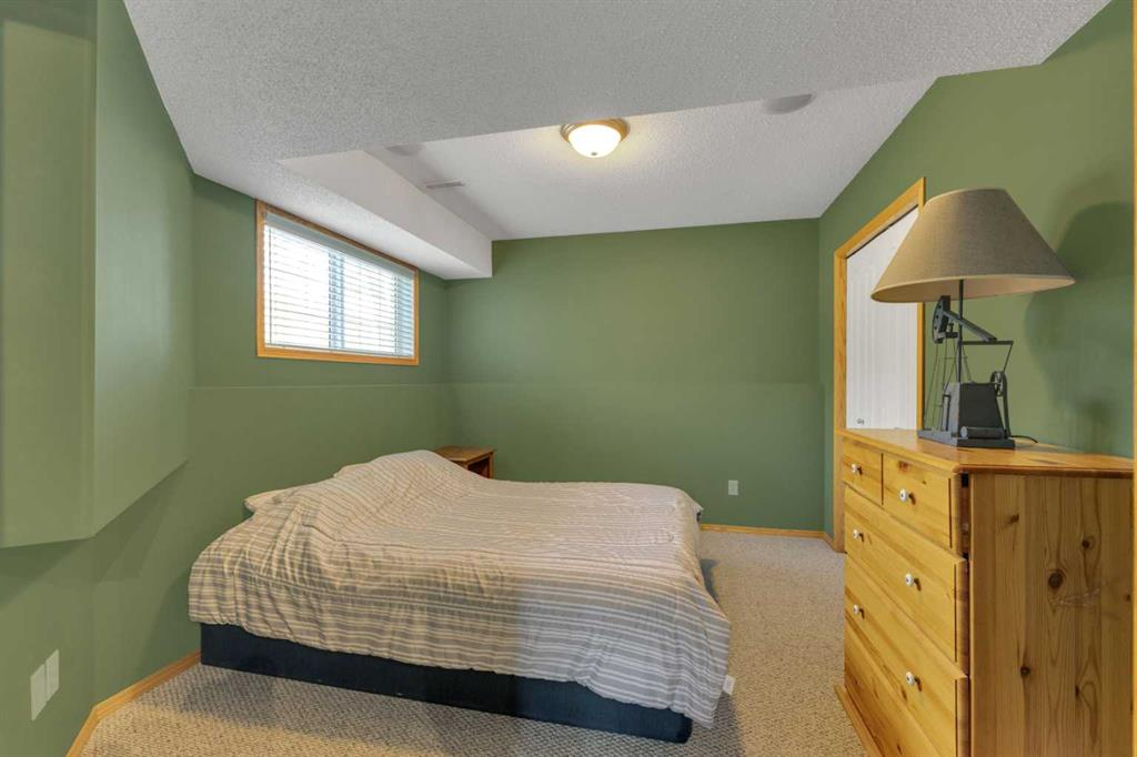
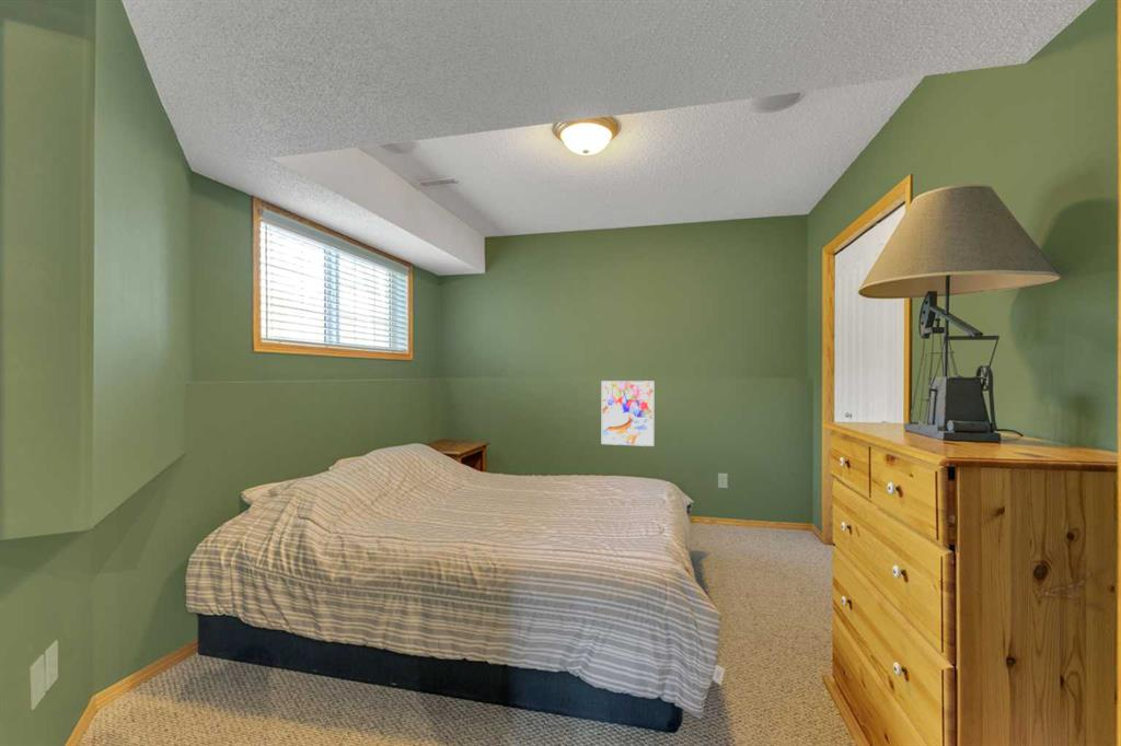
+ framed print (627, 412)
